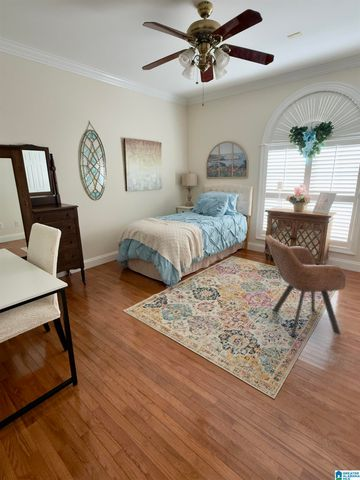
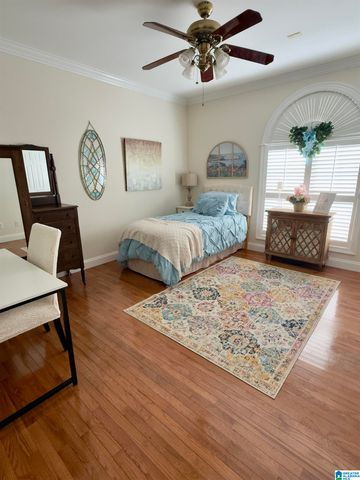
- armchair (302, 281)
